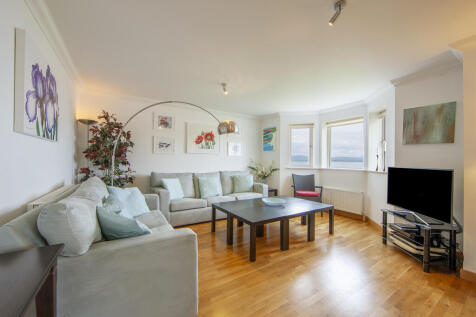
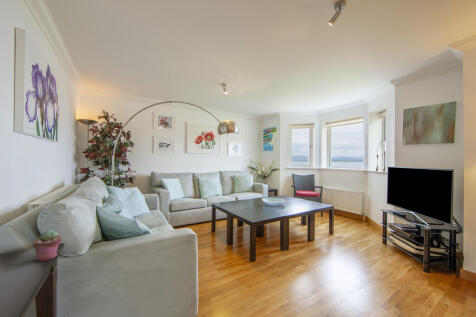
+ potted succulent (47, 244)
